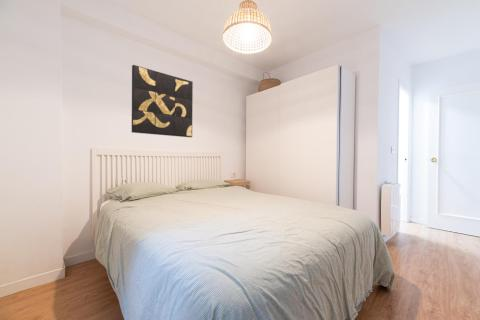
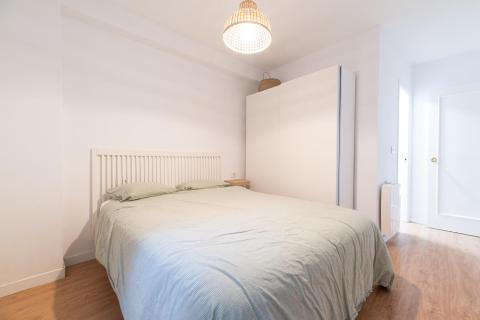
- wall art (164, 104)
